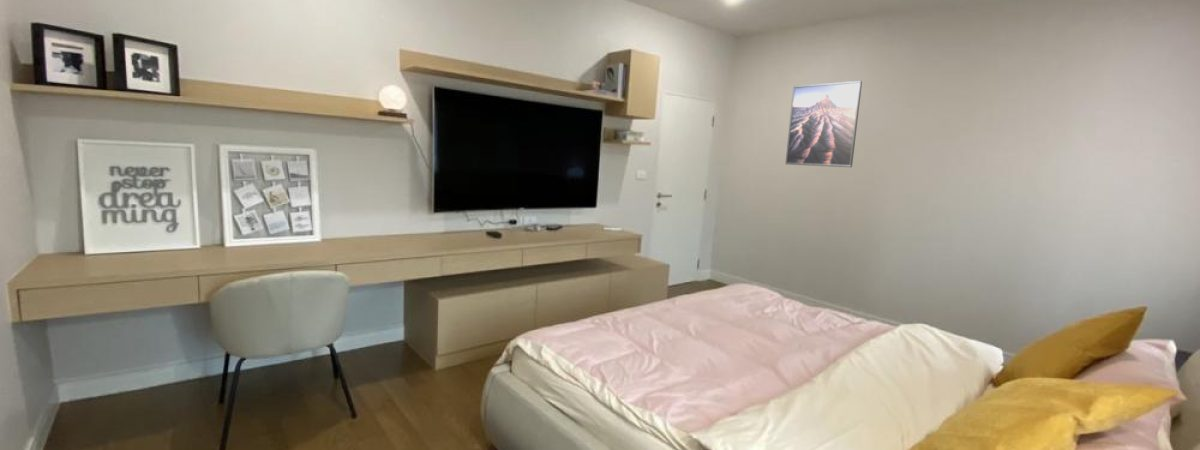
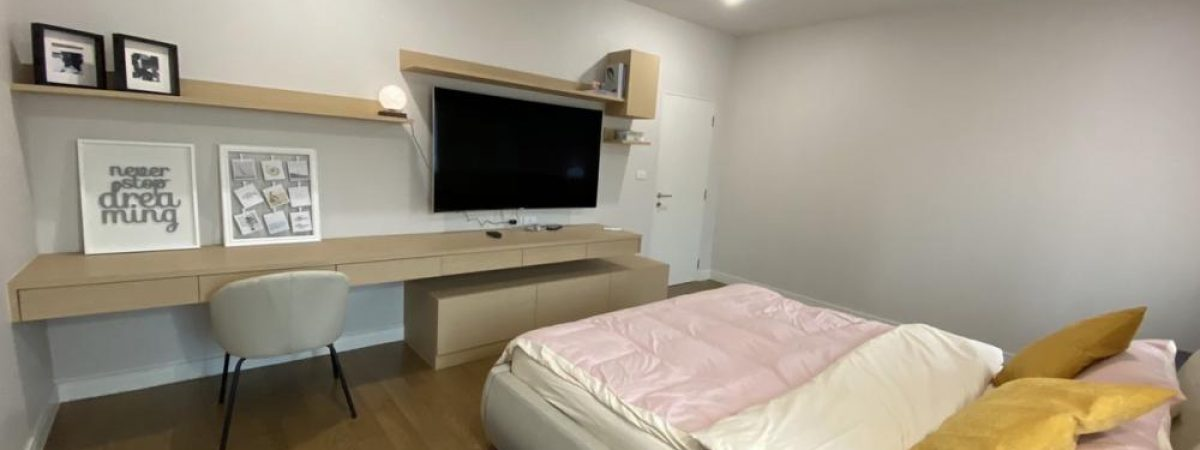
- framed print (821, 125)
